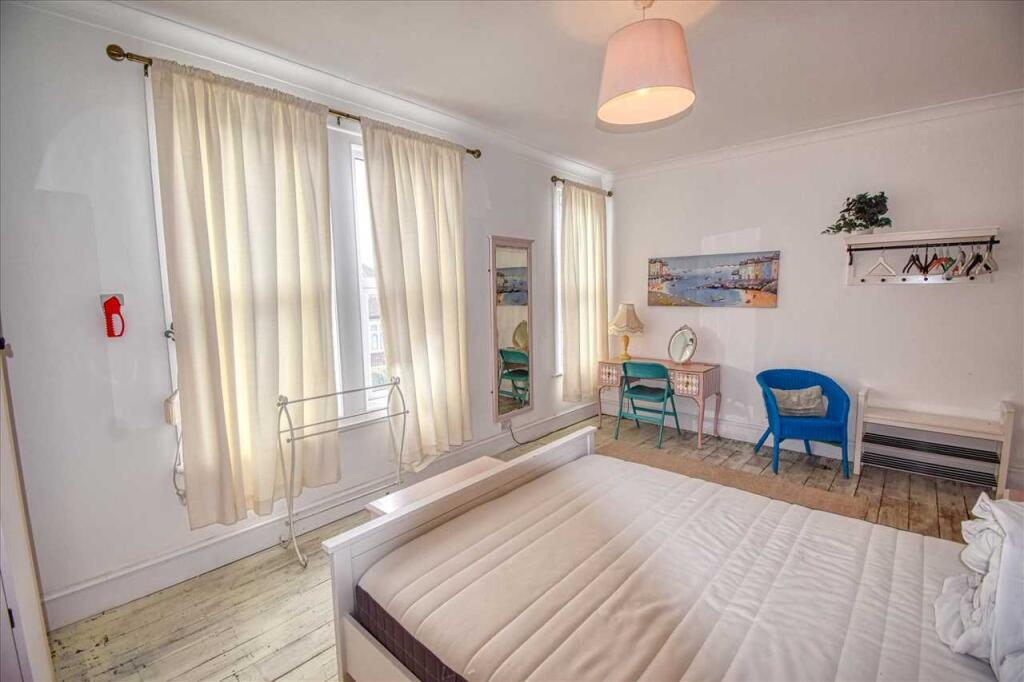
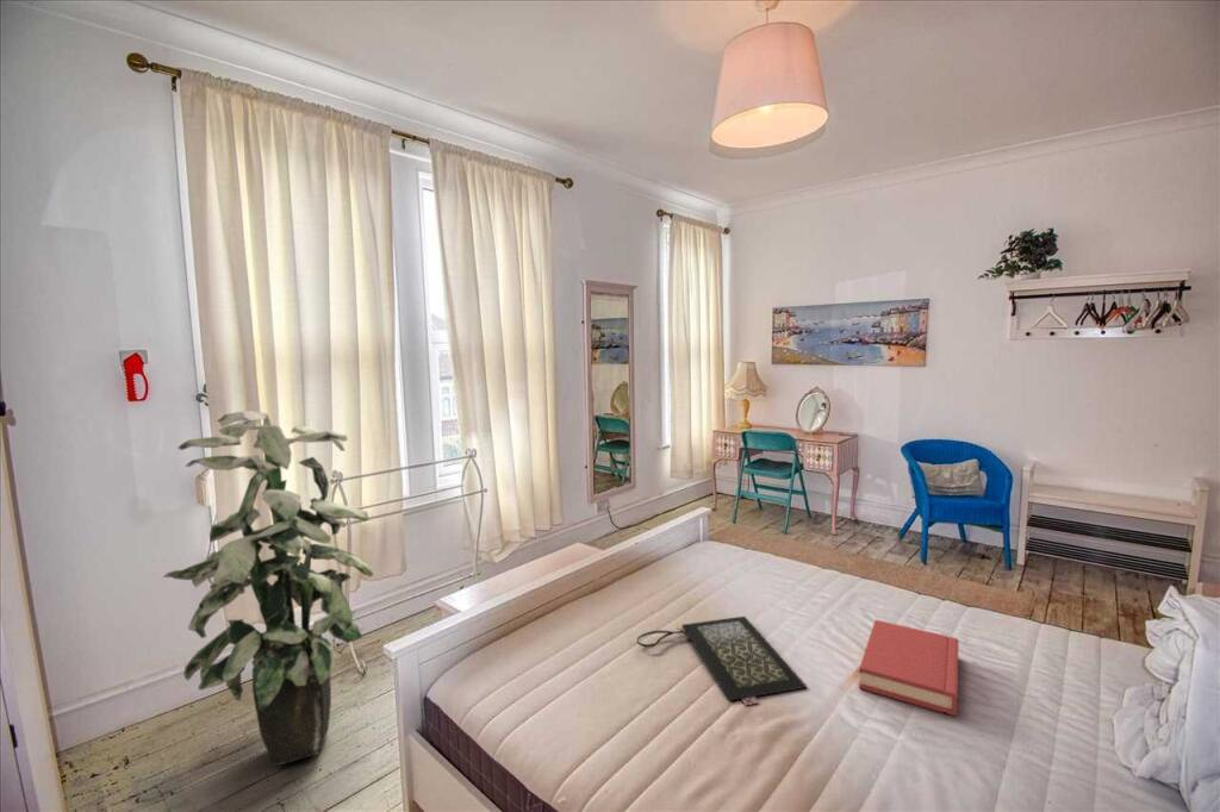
+ hardback book (910, 662)
+ clutch bag (732, 649)
+ indoor plant (274, 582)
